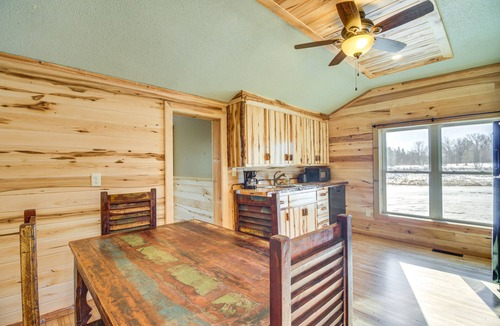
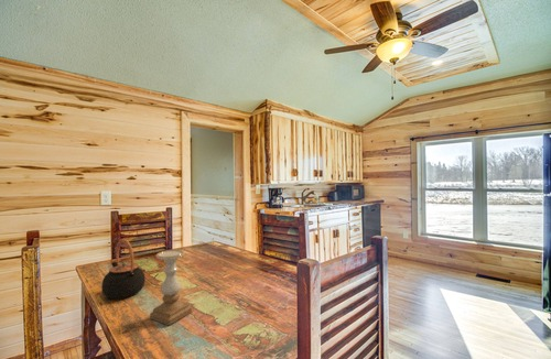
+ candle holder (171, 283)
+ teapot (122, 264)
